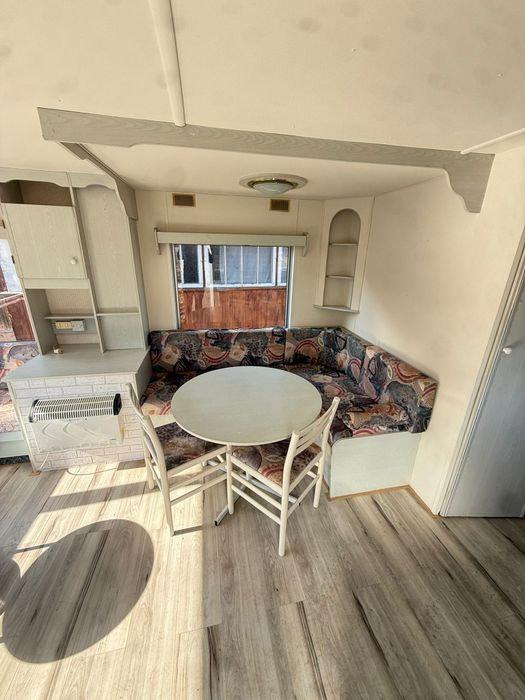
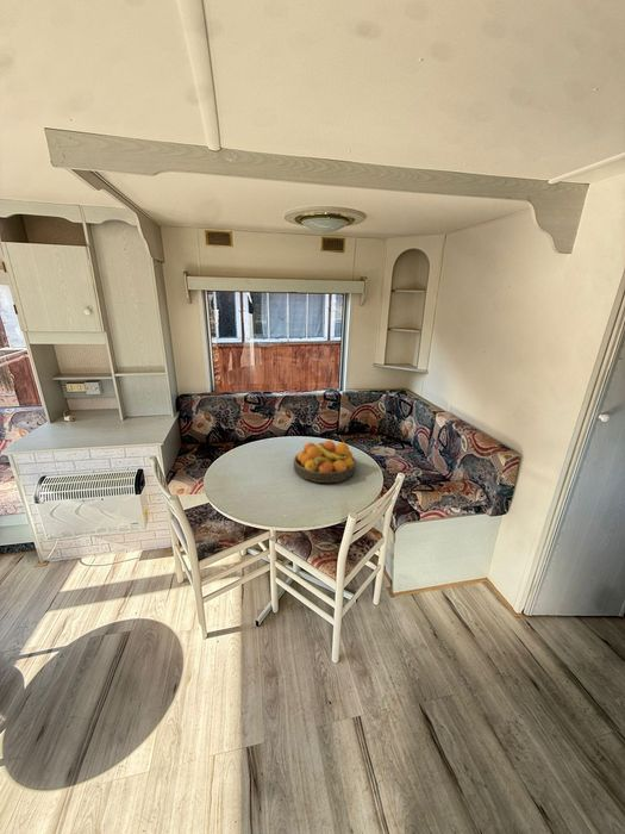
+ fruit bowl (324, 455)
